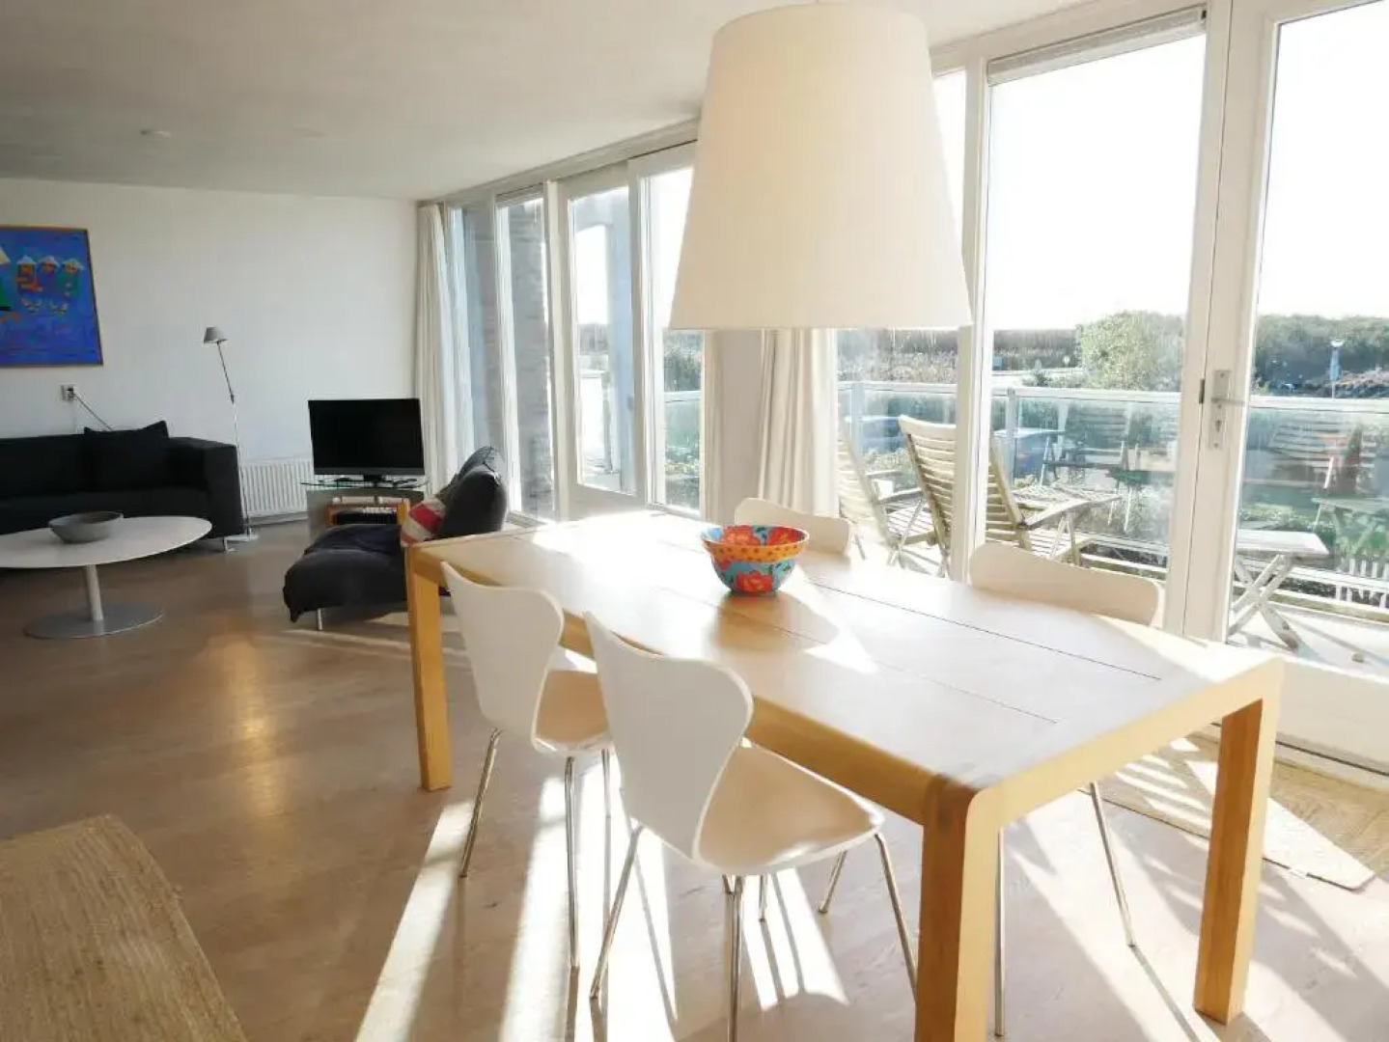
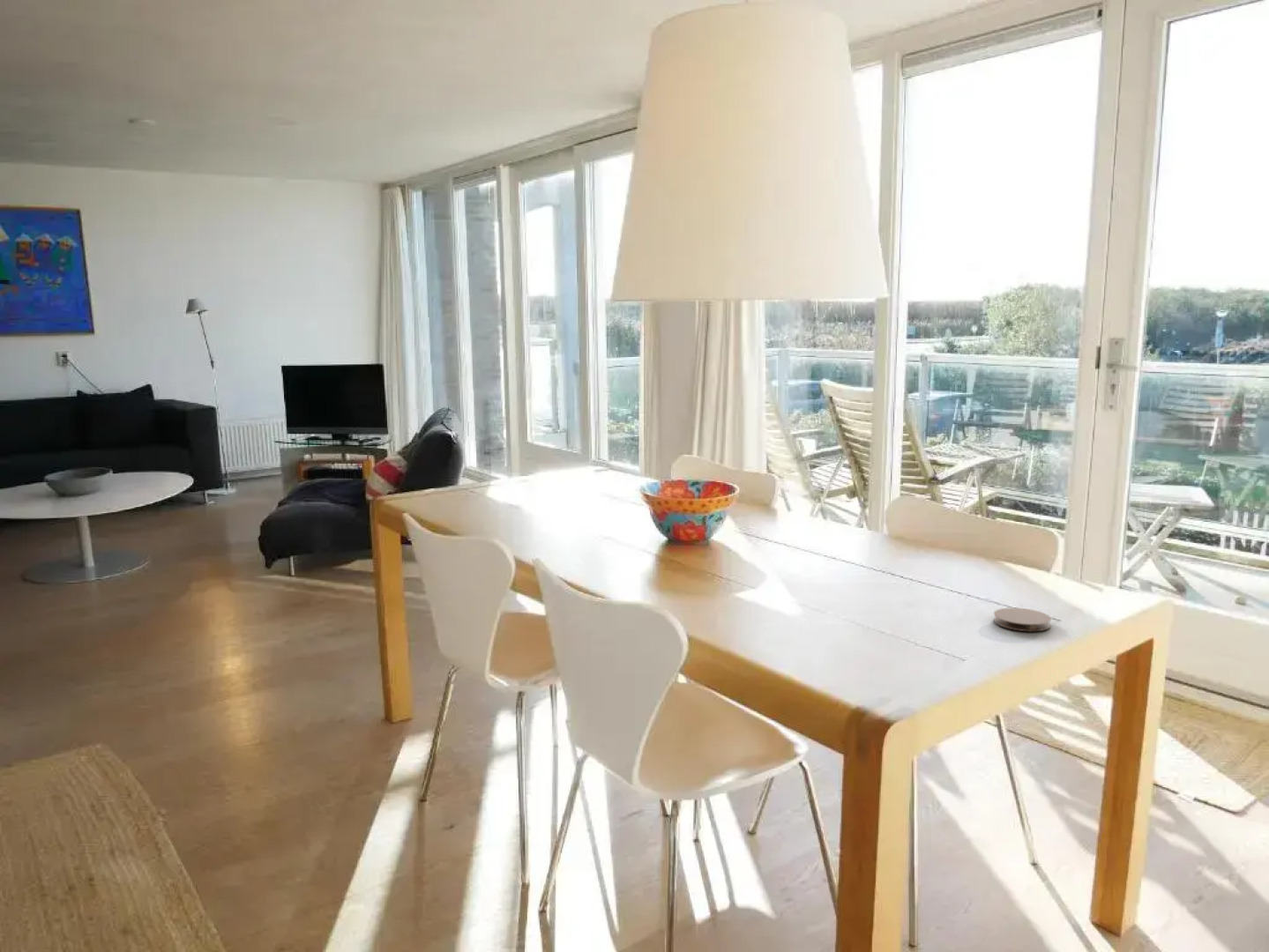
+ coaster (1021, 619)
